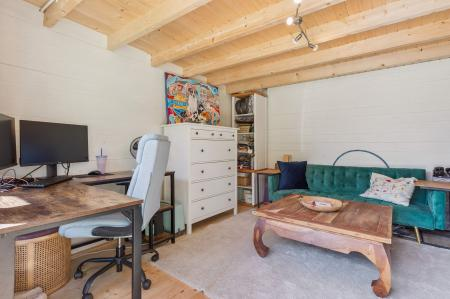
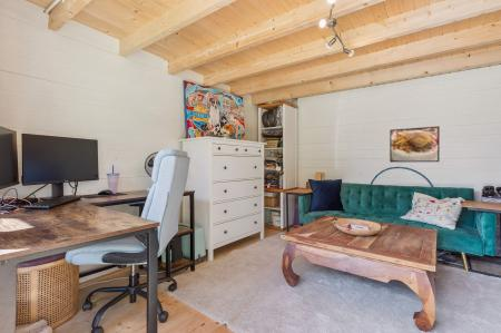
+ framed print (413, 145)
